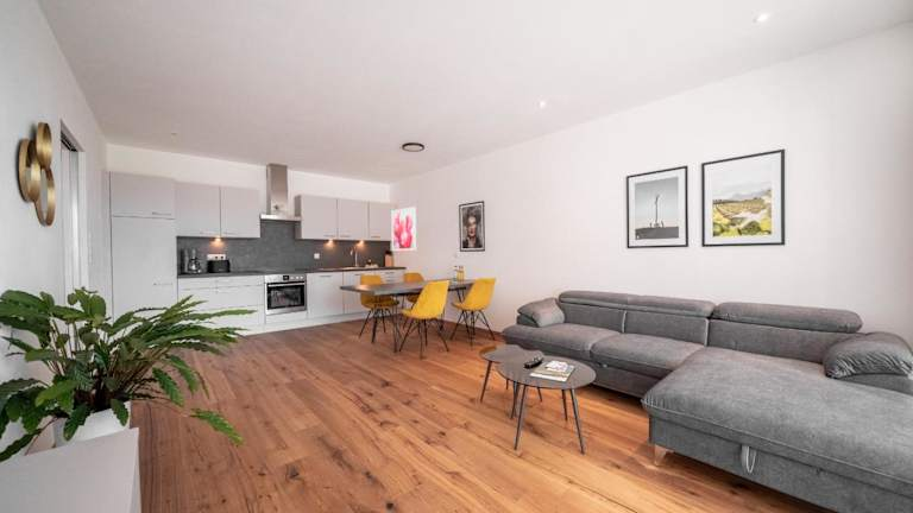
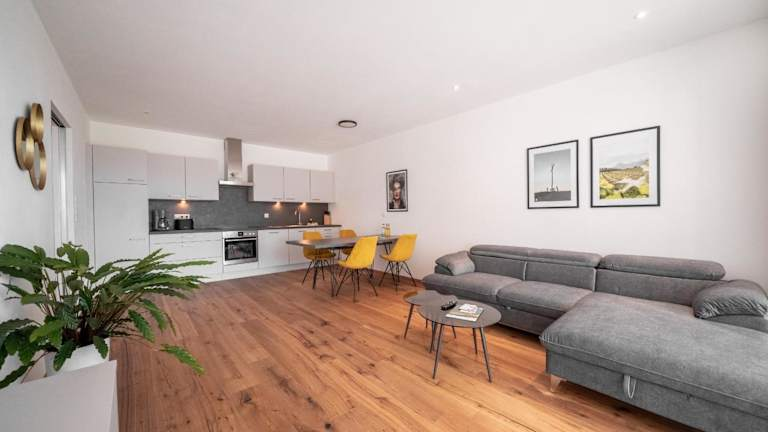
- wall art (403, 229)
